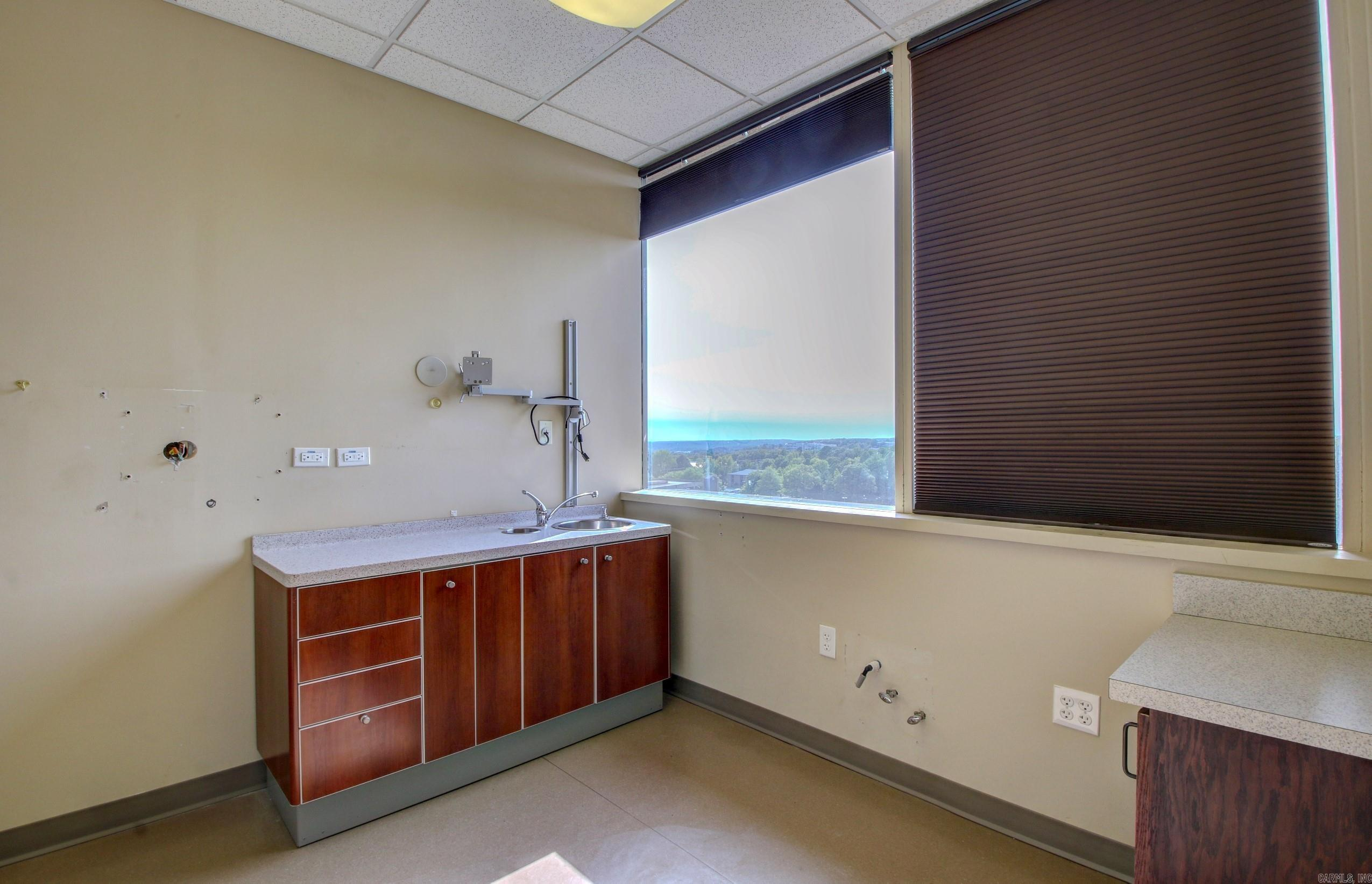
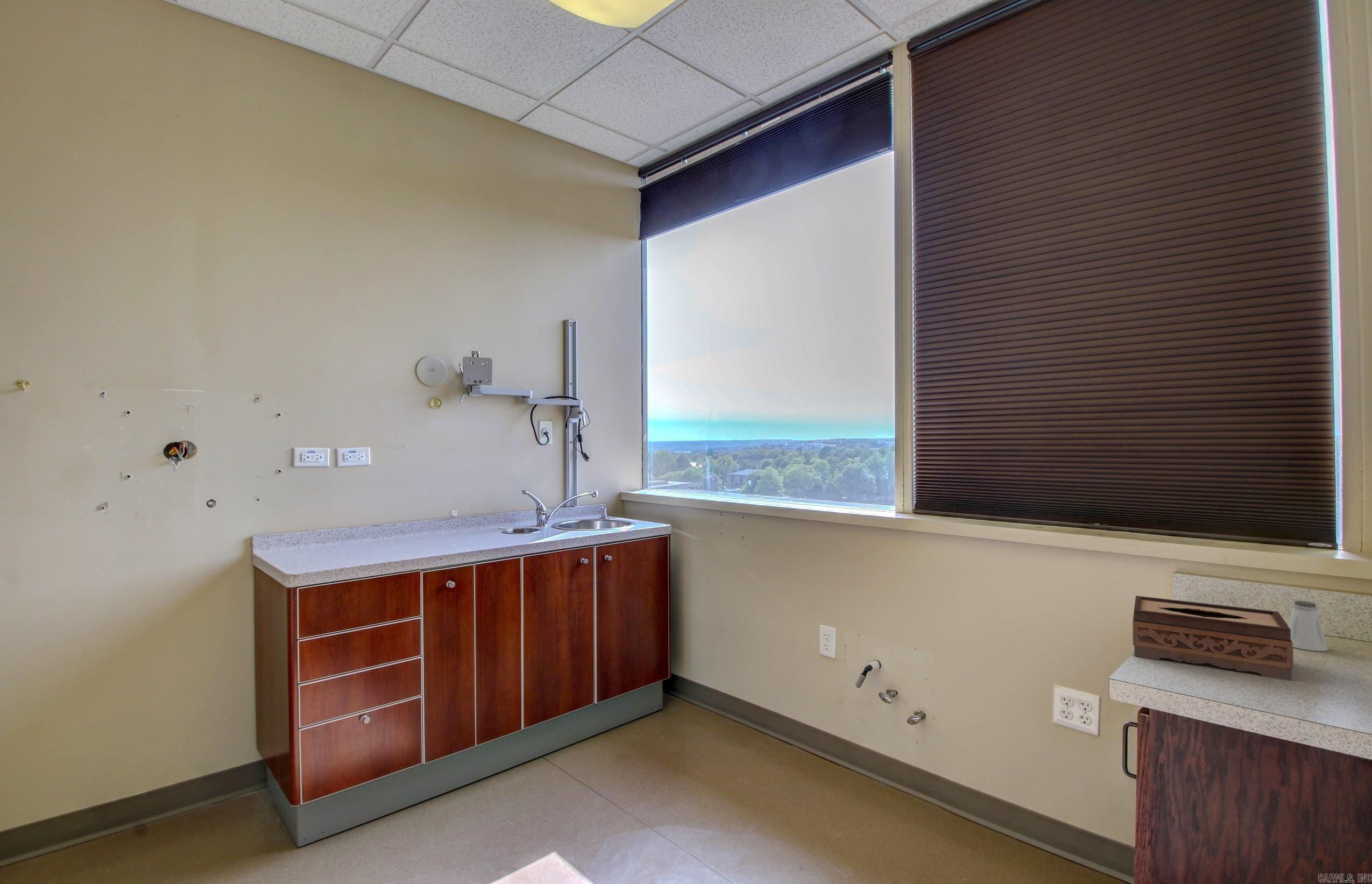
+ tissue box (1206, 634)
+ saltshaker (1305, 624)
